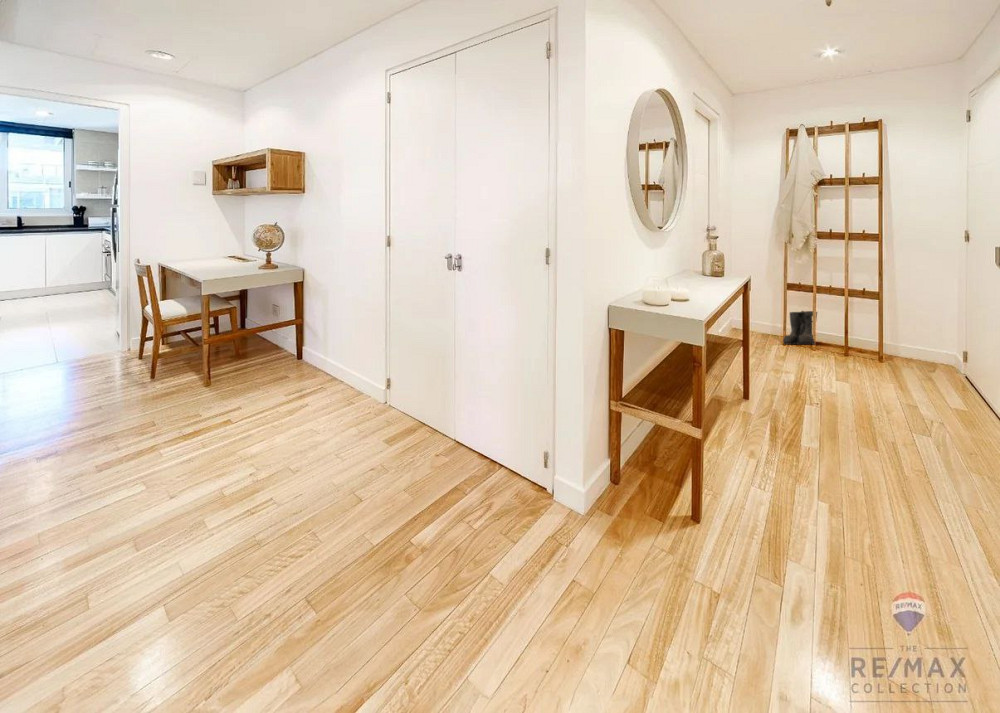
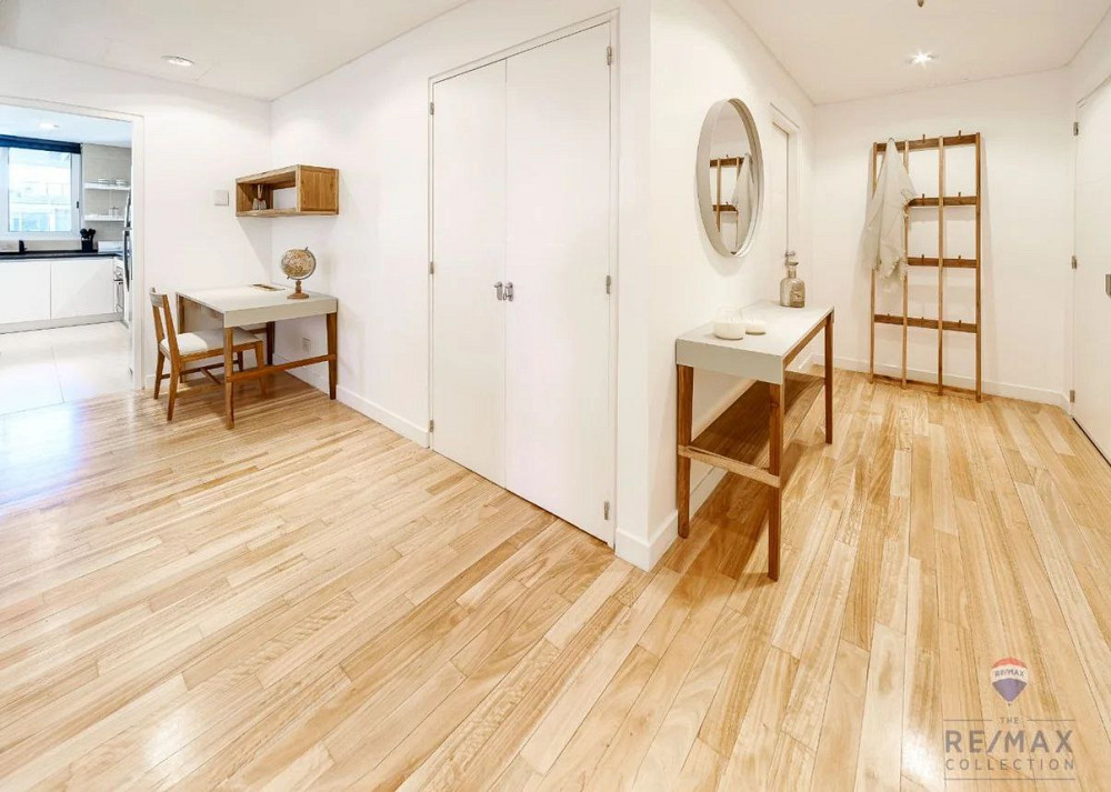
- boots (800, 327)
